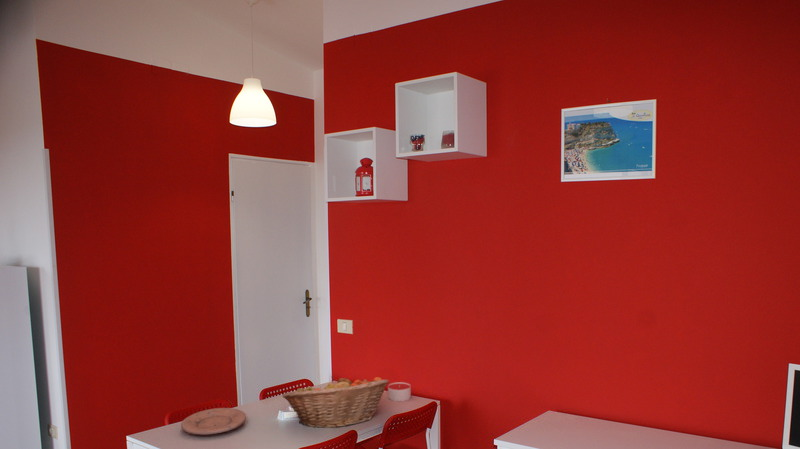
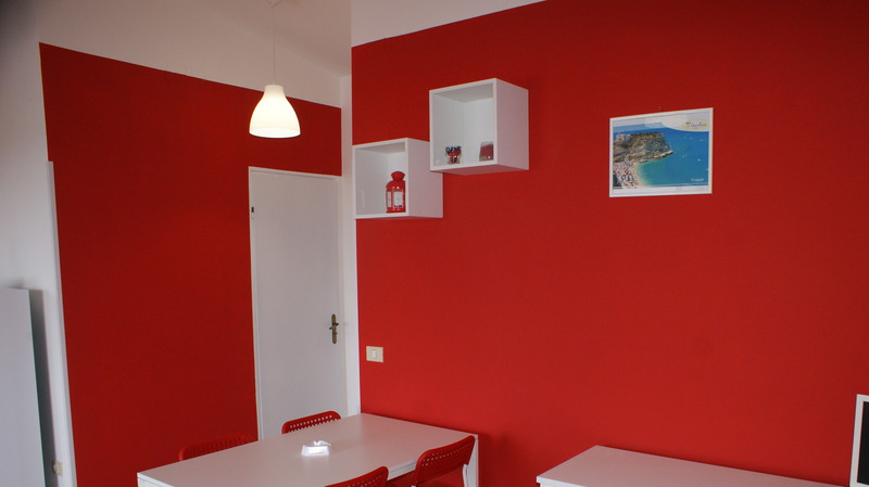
- candle (399, 391)
- plate (214, 423)
- fruit basket (337, 396)
